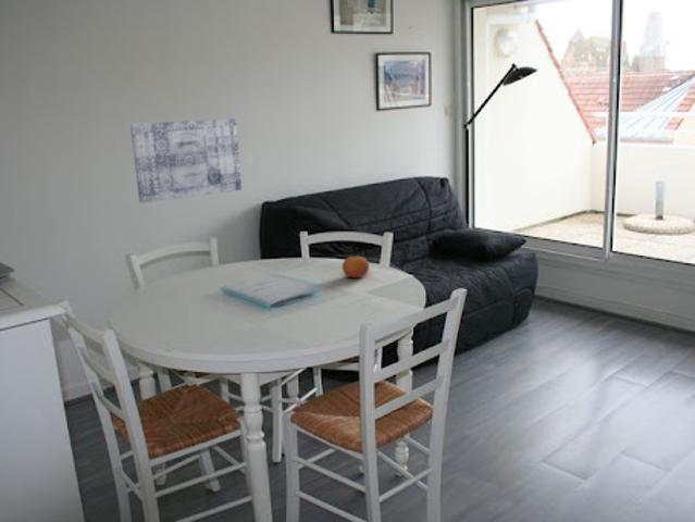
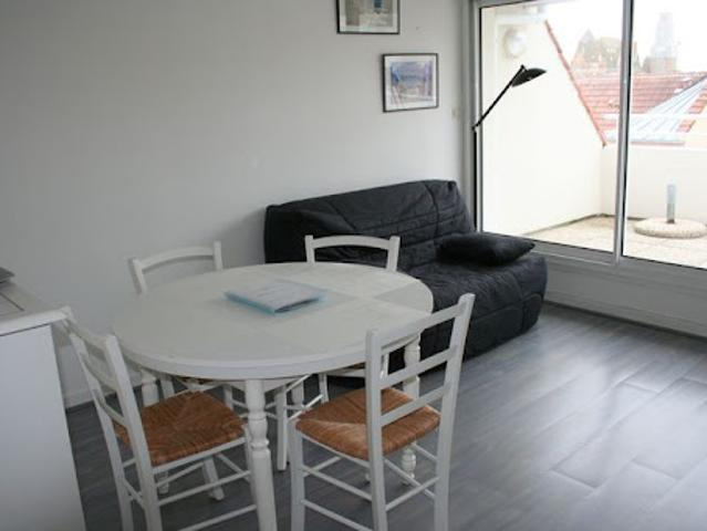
- wall art (189, 159)
- fruit (356, 266)
